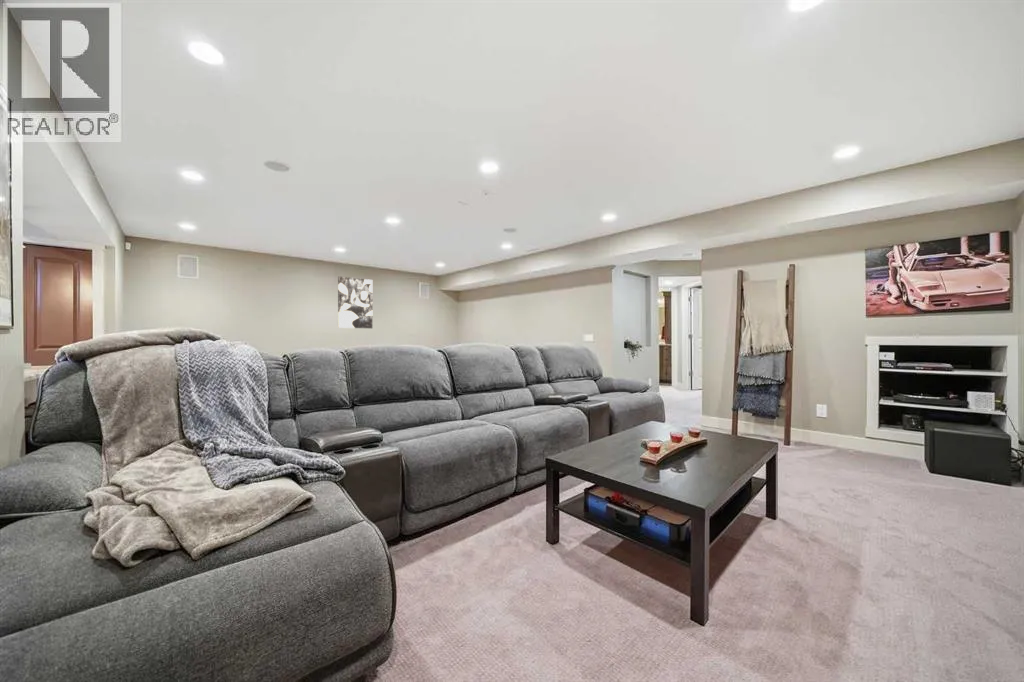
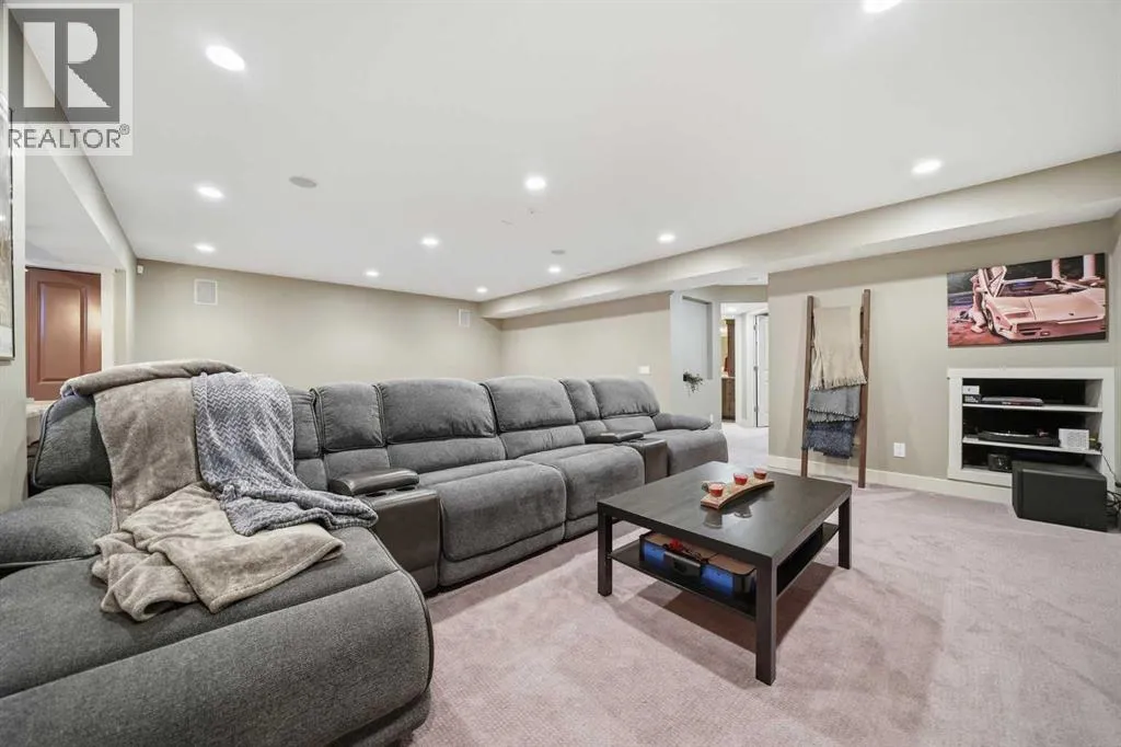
- wall art (355, 303)
